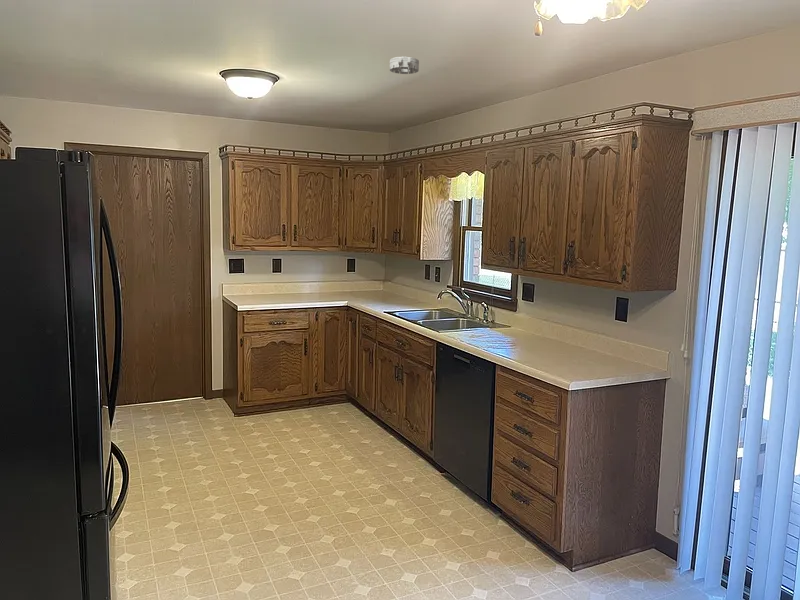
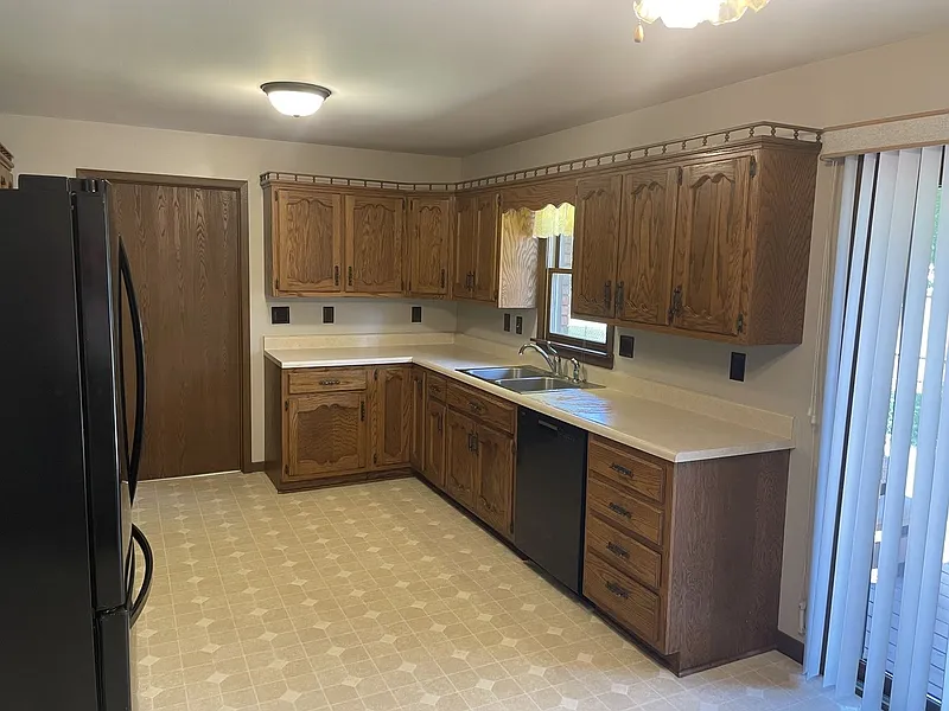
- smoke detector (404, 64)
